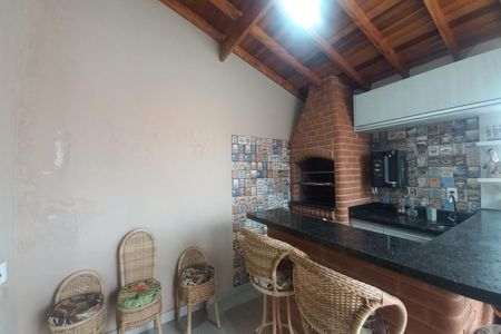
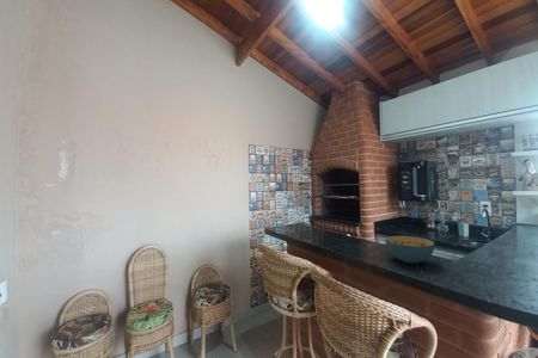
+ cereal bowl (409, 251)
